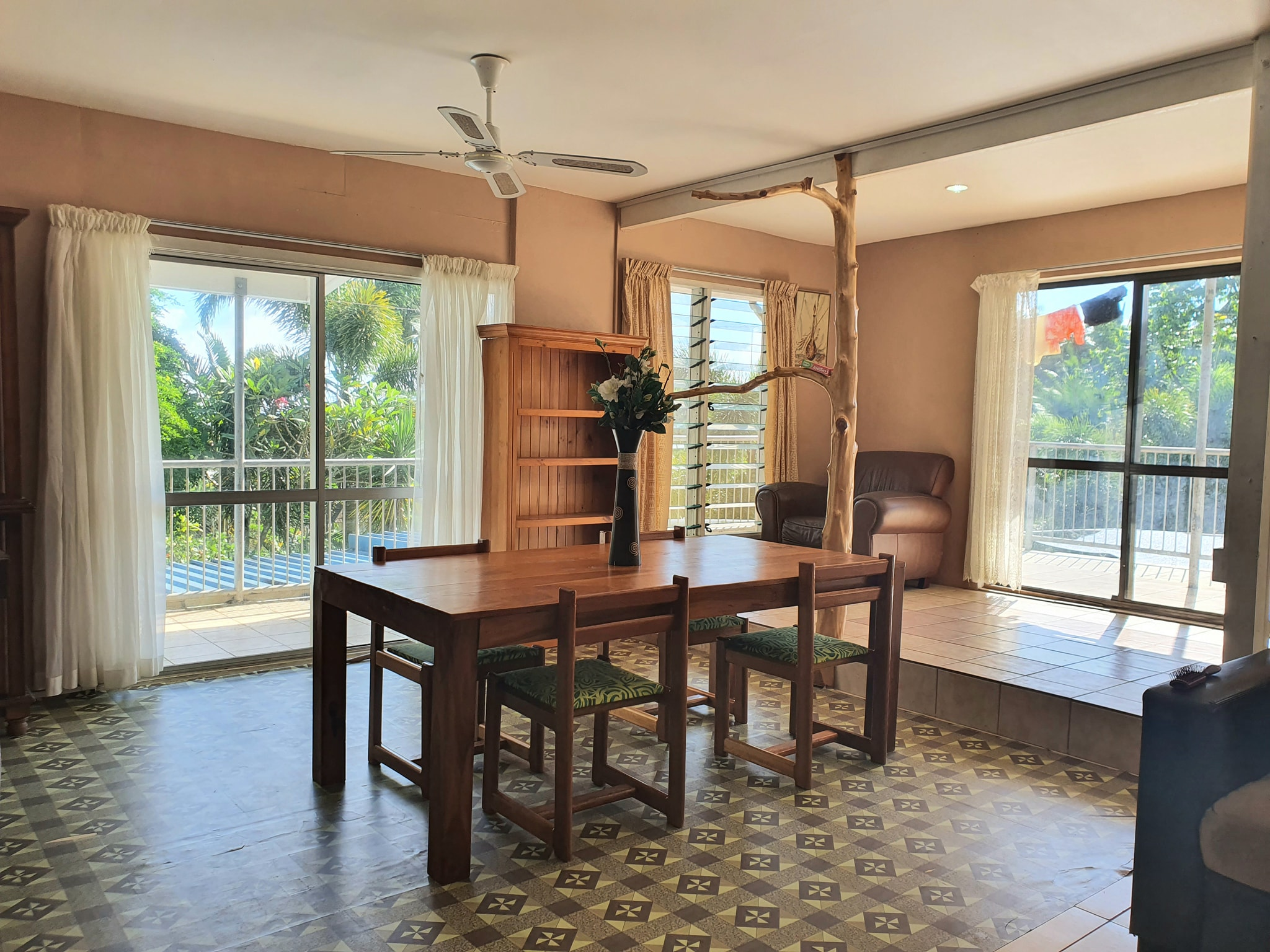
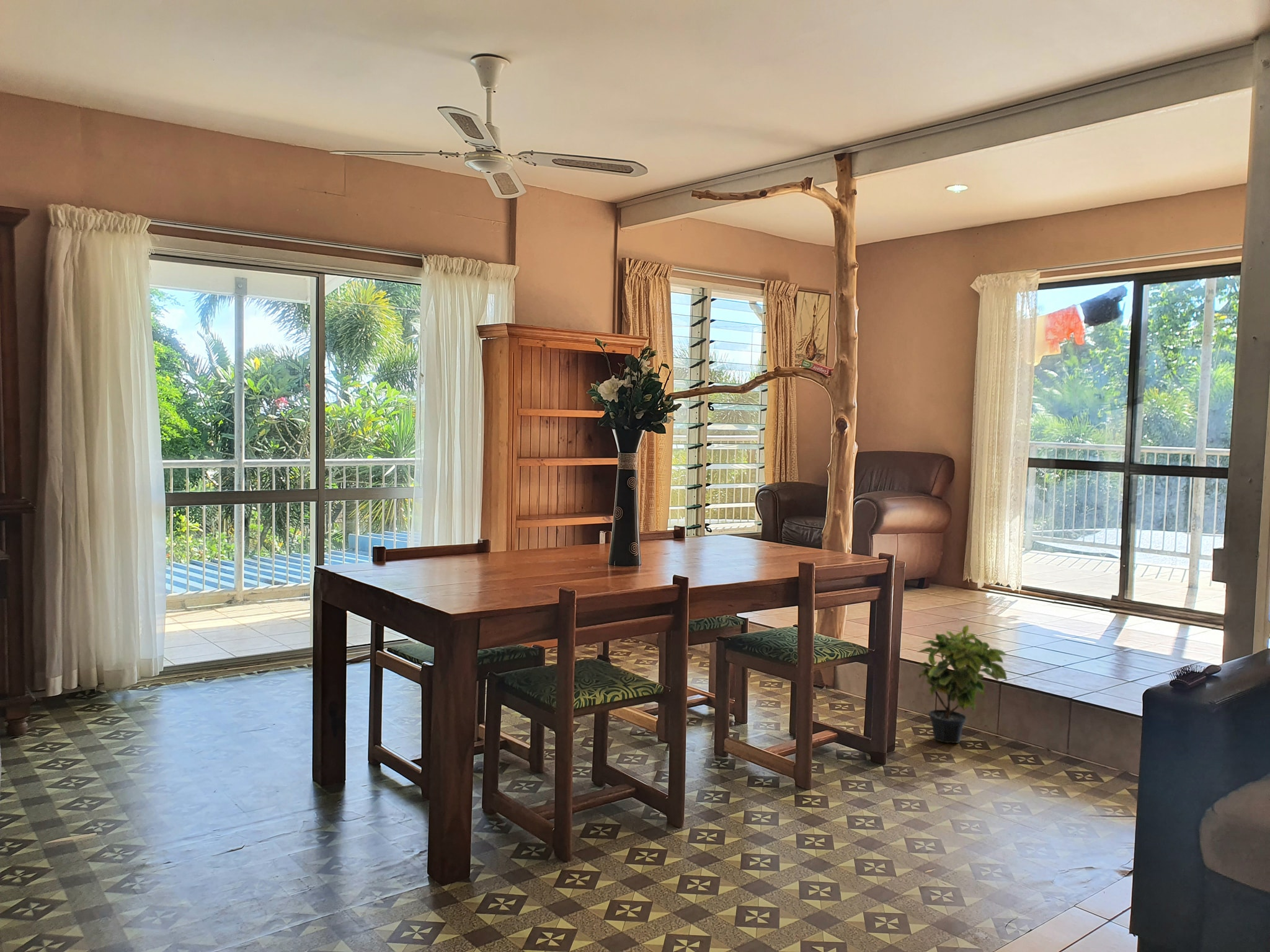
+ potted plant (956, 683)
